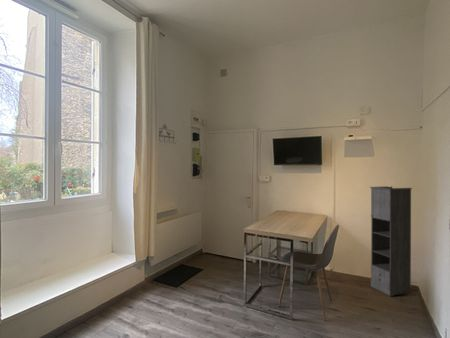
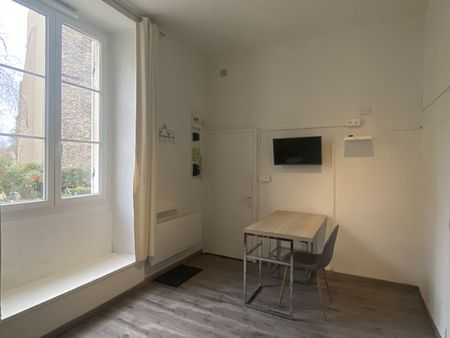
- storage cabinet (390, 238)
